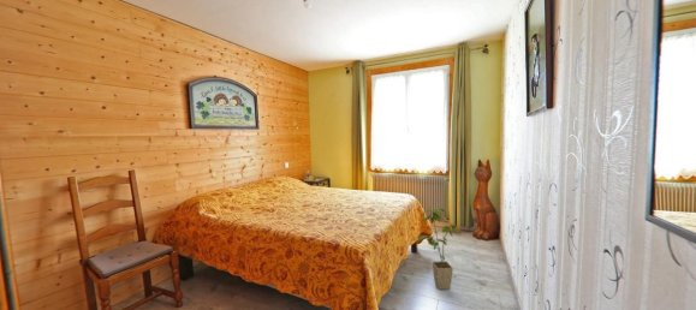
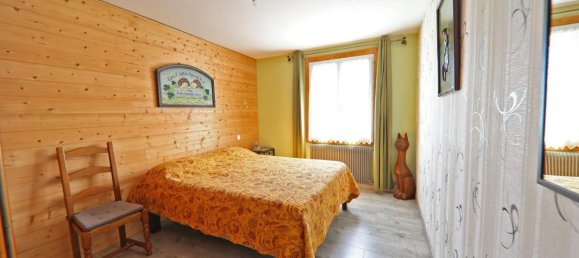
- house plant (435, 248)
